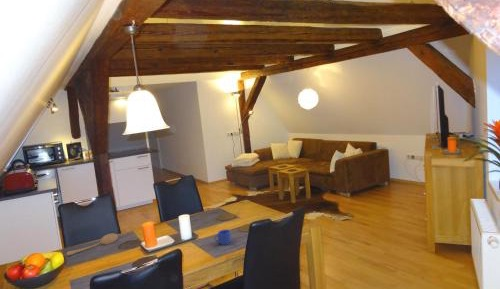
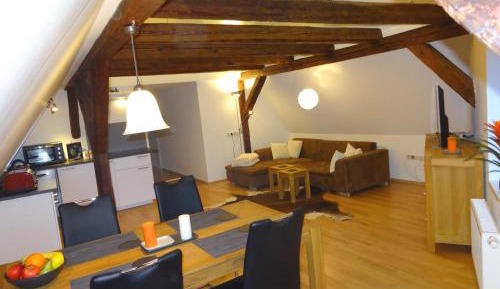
- cup (222, 237)
- spoon (93, 245)
